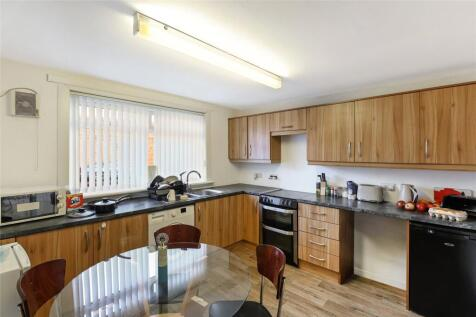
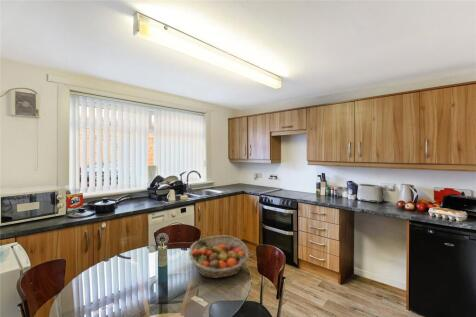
+ fruit basket (219, 255)
